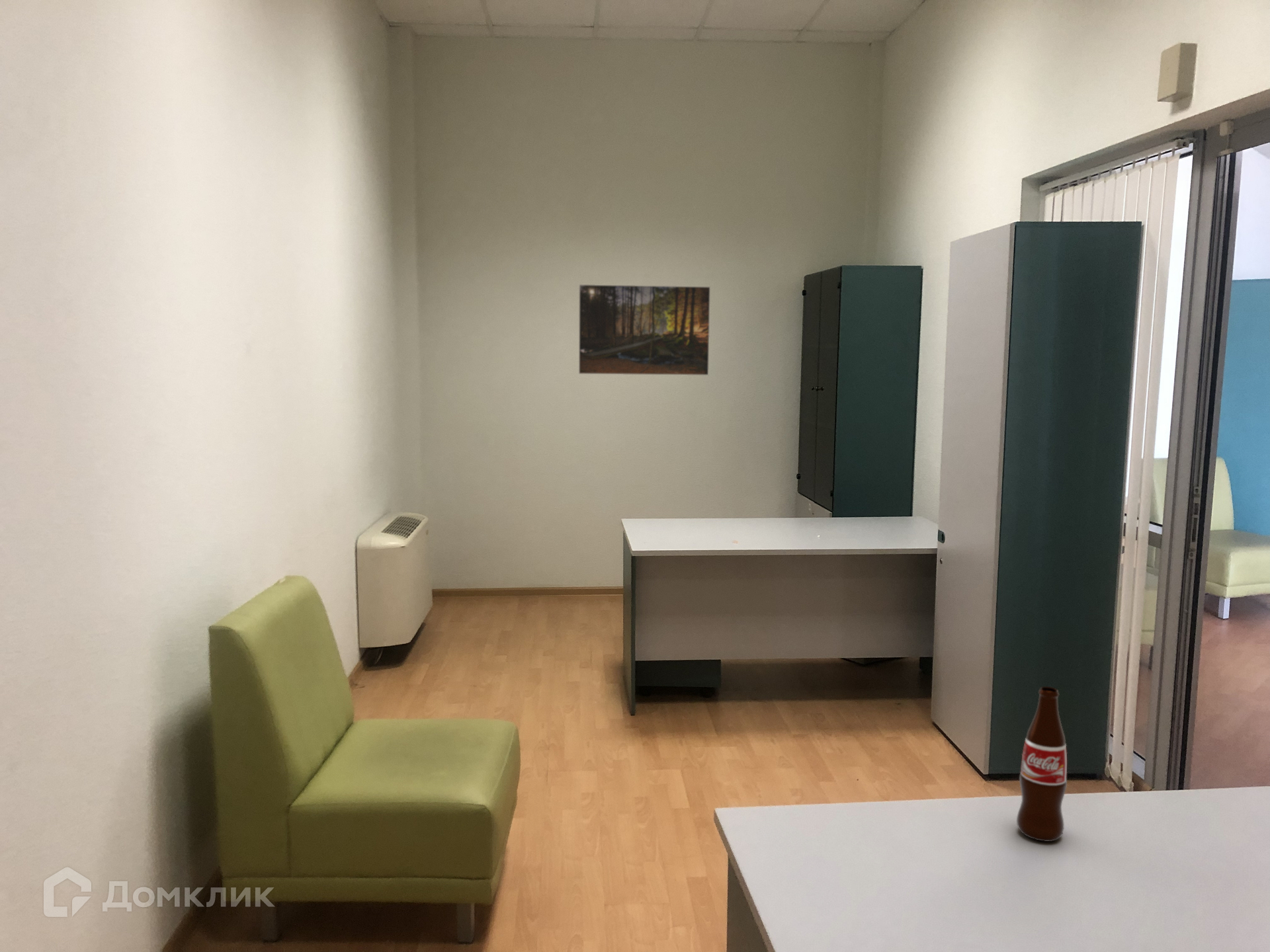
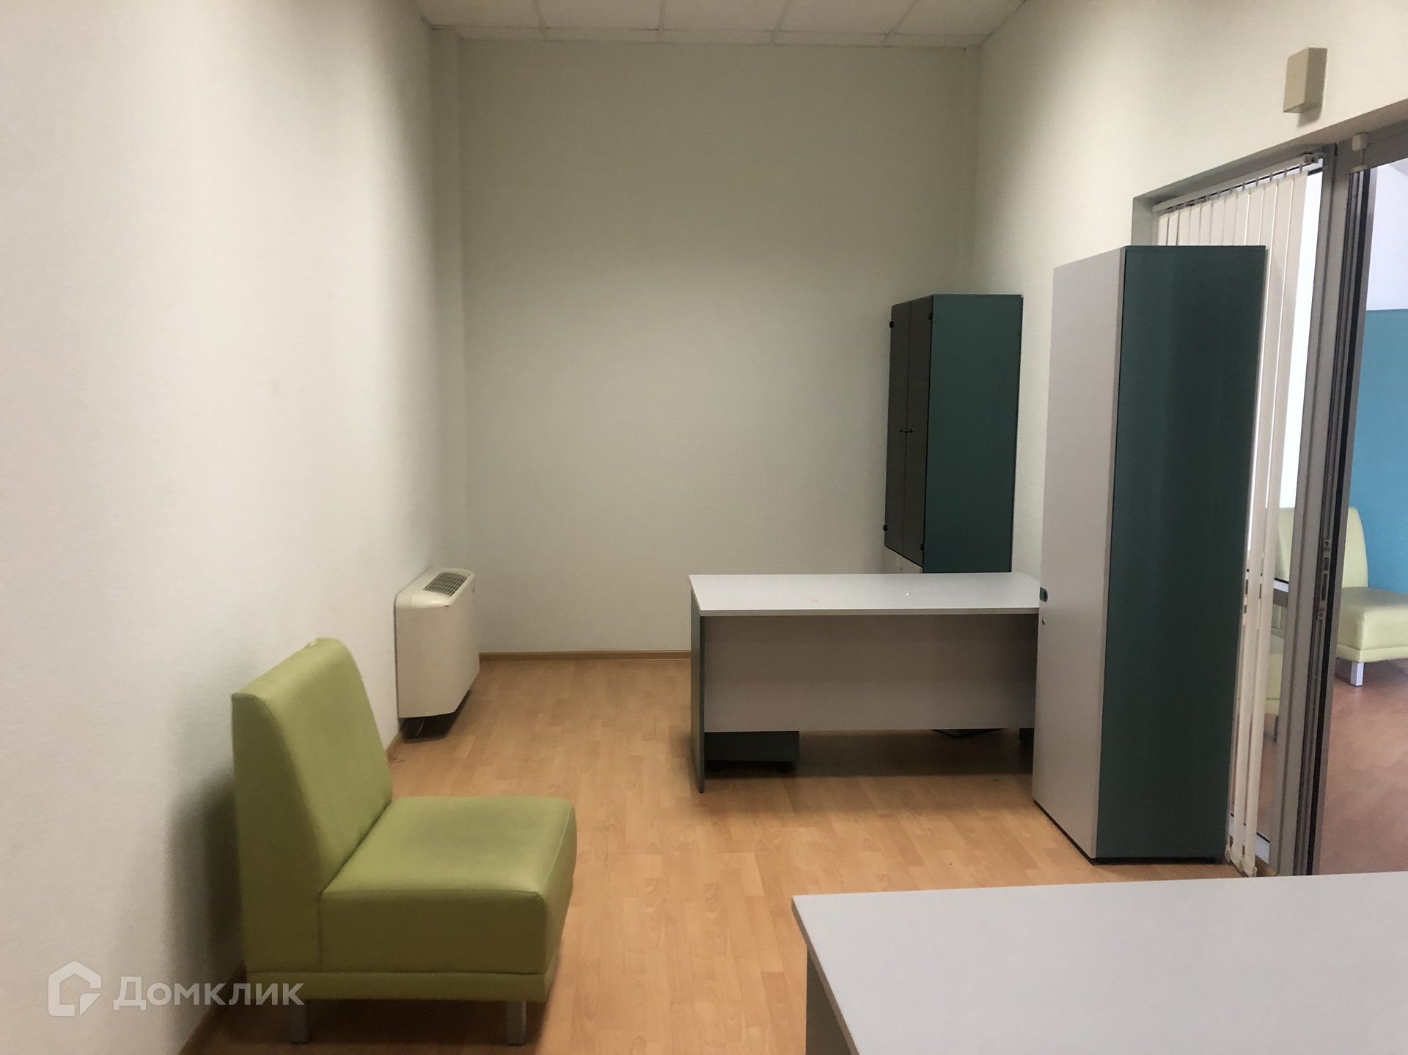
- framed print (644, 330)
- bottle (1044, 762)
